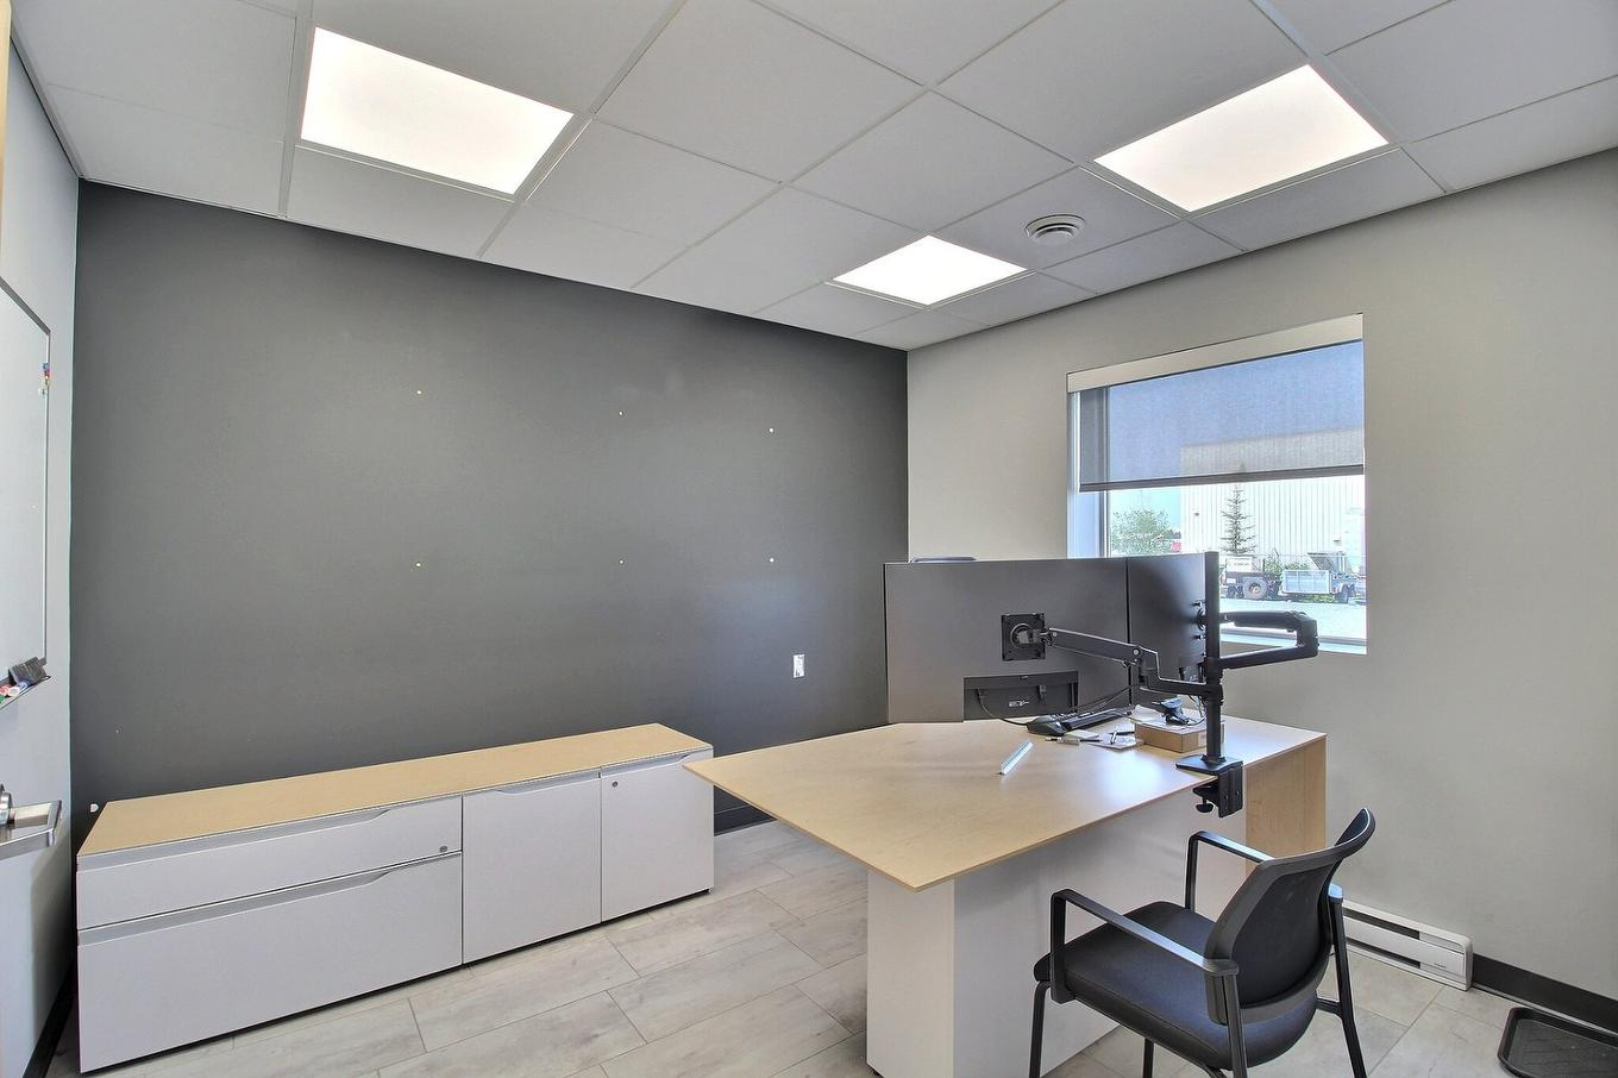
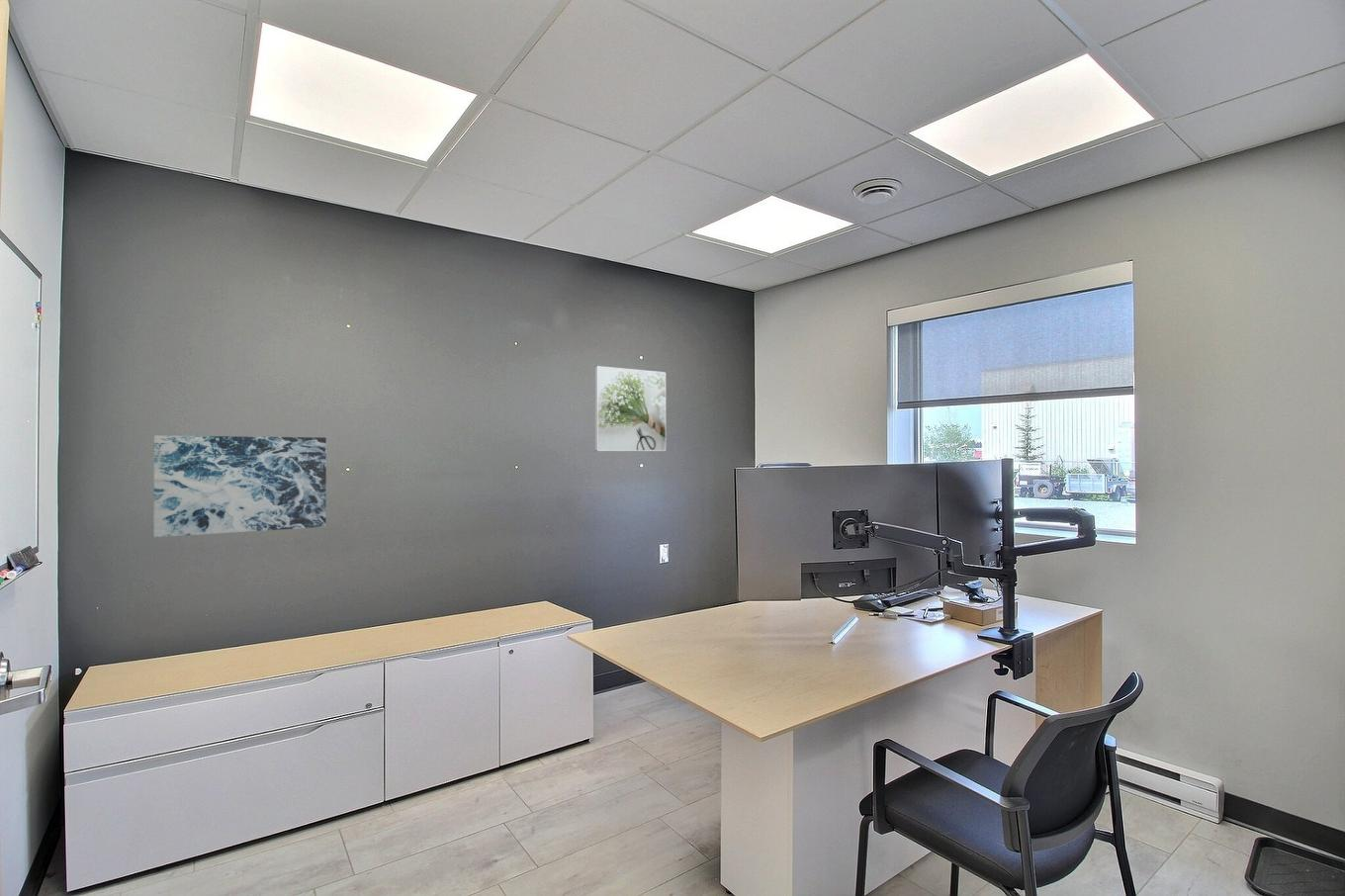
+ wall art (245, 484)
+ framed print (631, 409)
